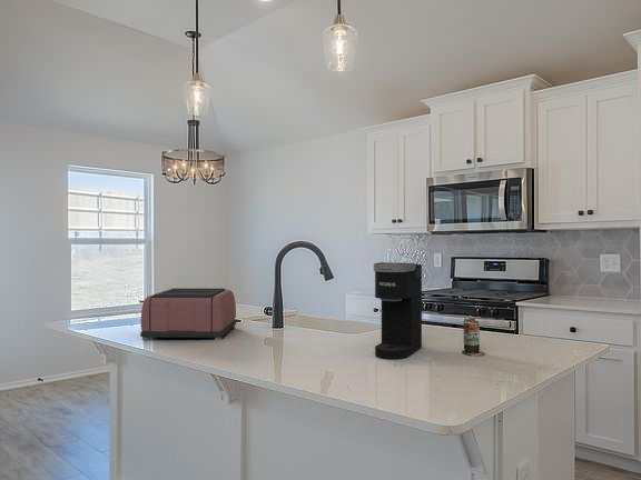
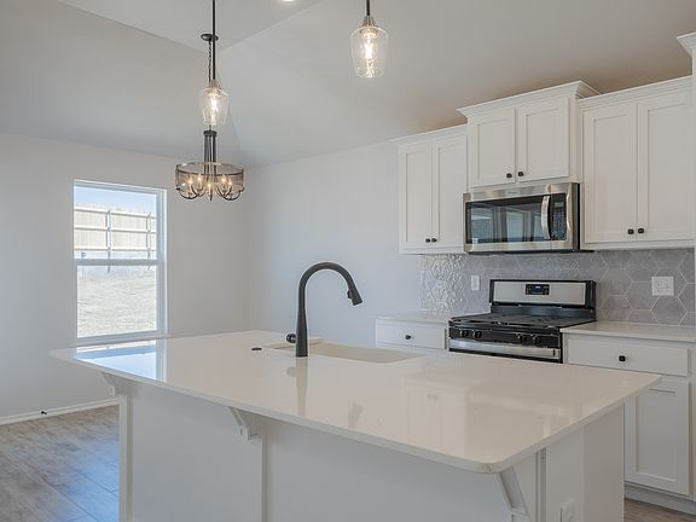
- toaster (187, 312)
- coffee maker (398, 307)
- can (473, 334)
